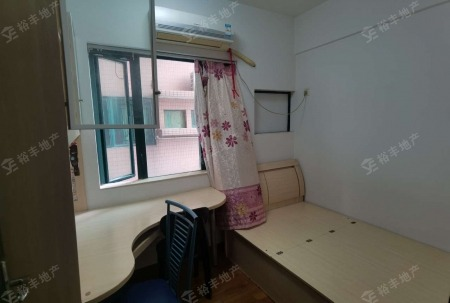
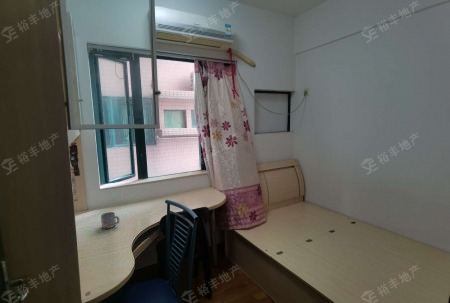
+ mug (110, 220)
